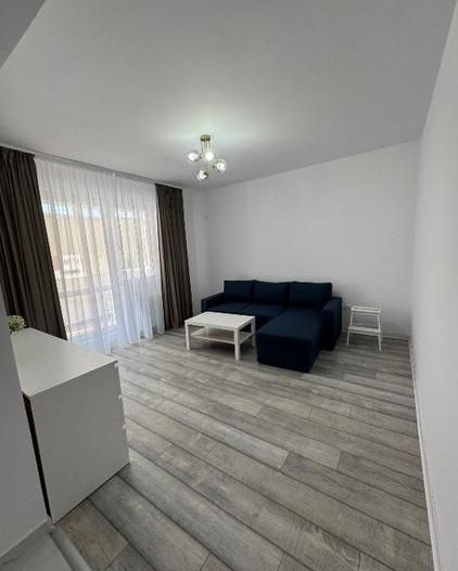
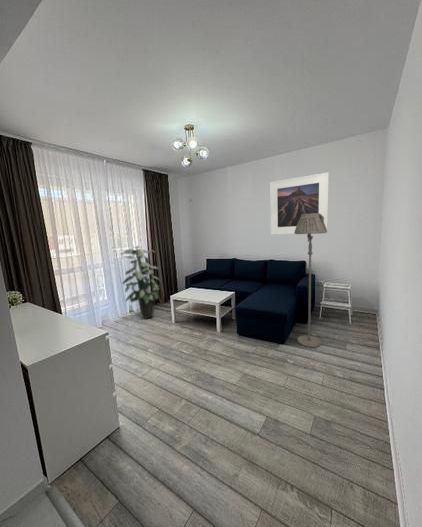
+ indoor plant (141, 282)
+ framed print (297, 206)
+ floor lamp (309, 280)
